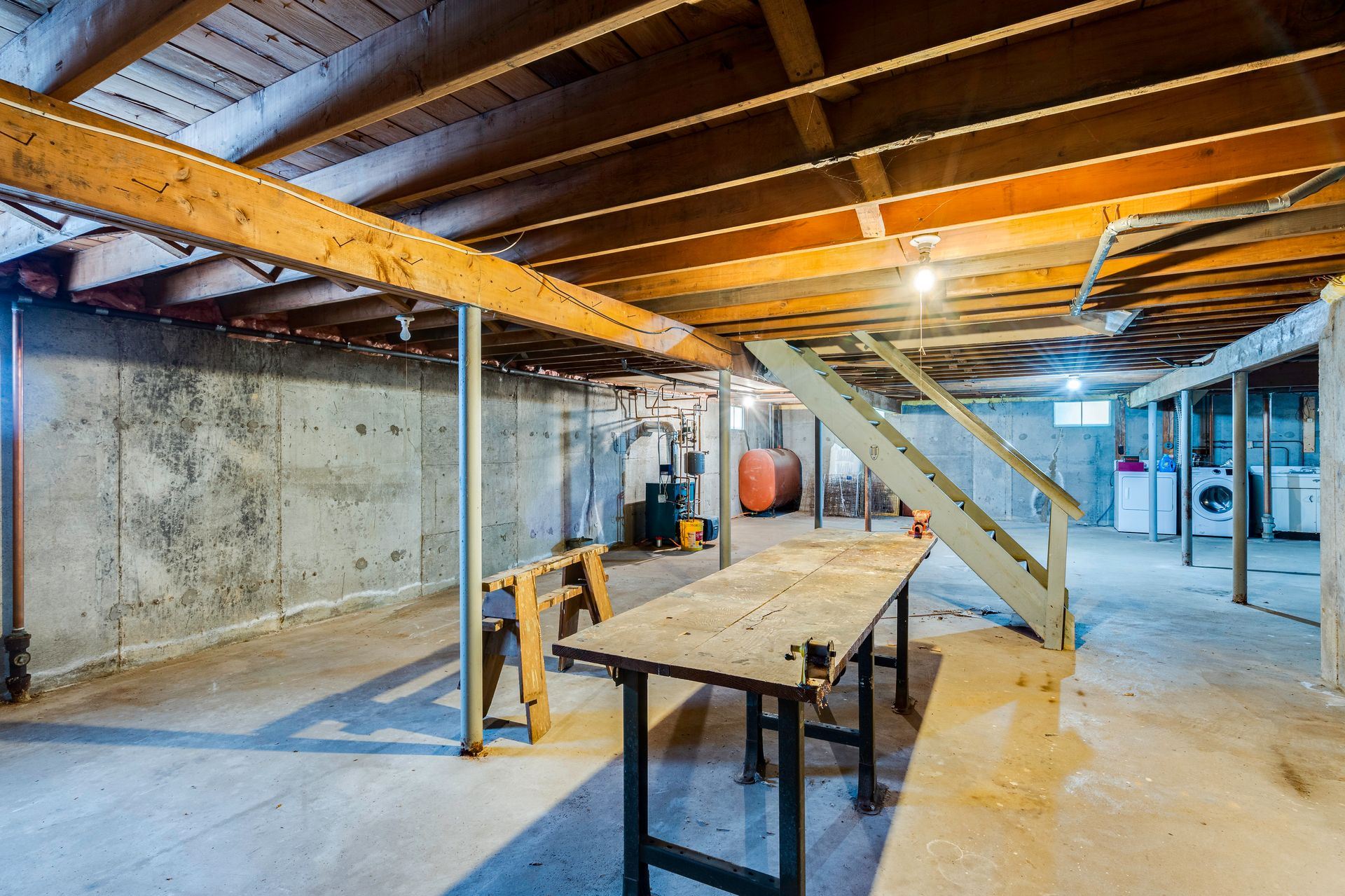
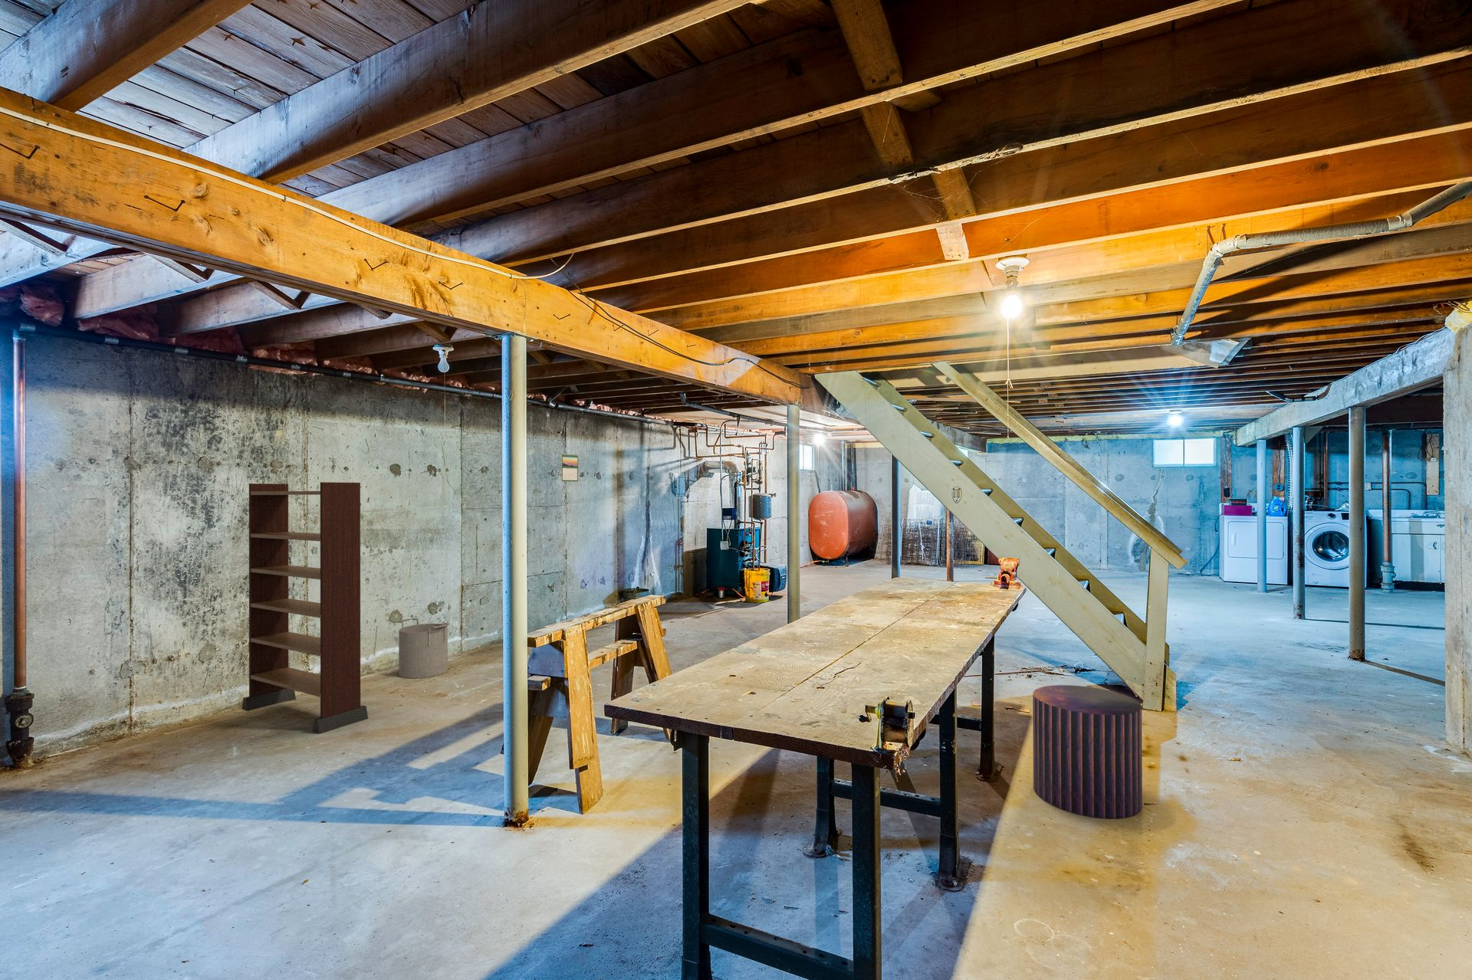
+ stool (1086, 747)
+ calendar (569, 467)
+ bookshelf (303, 600)
+ bucket (424, 646)
